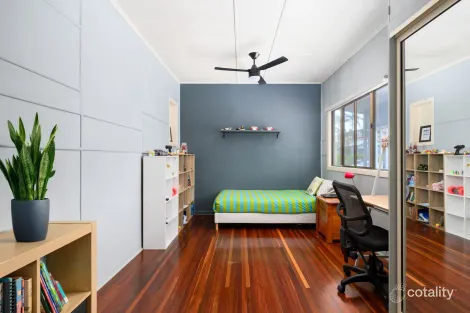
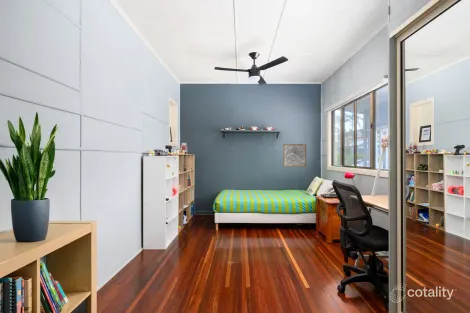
+ wall art (294, 155)
